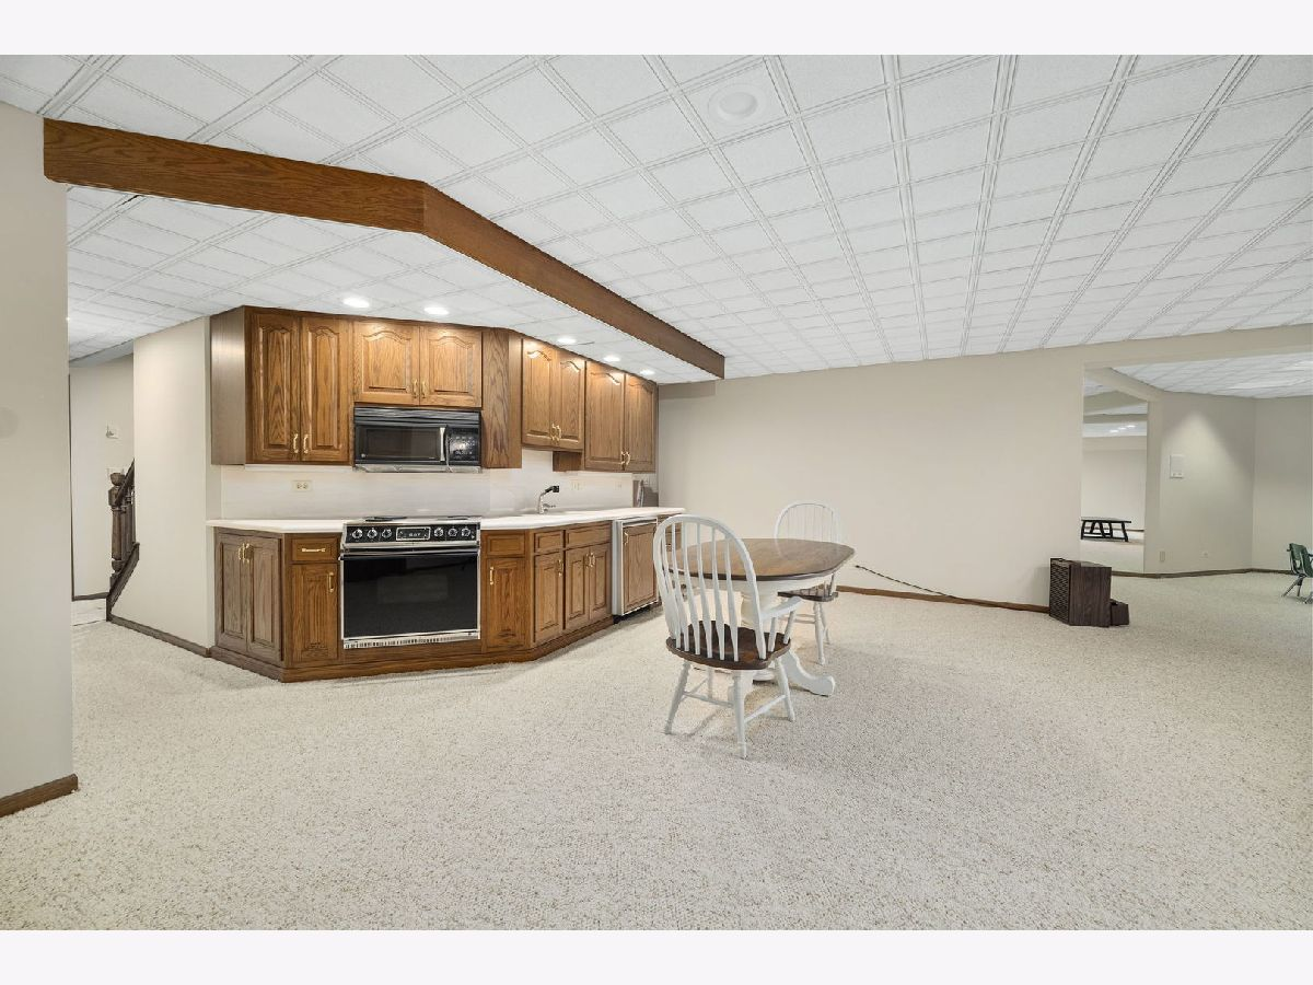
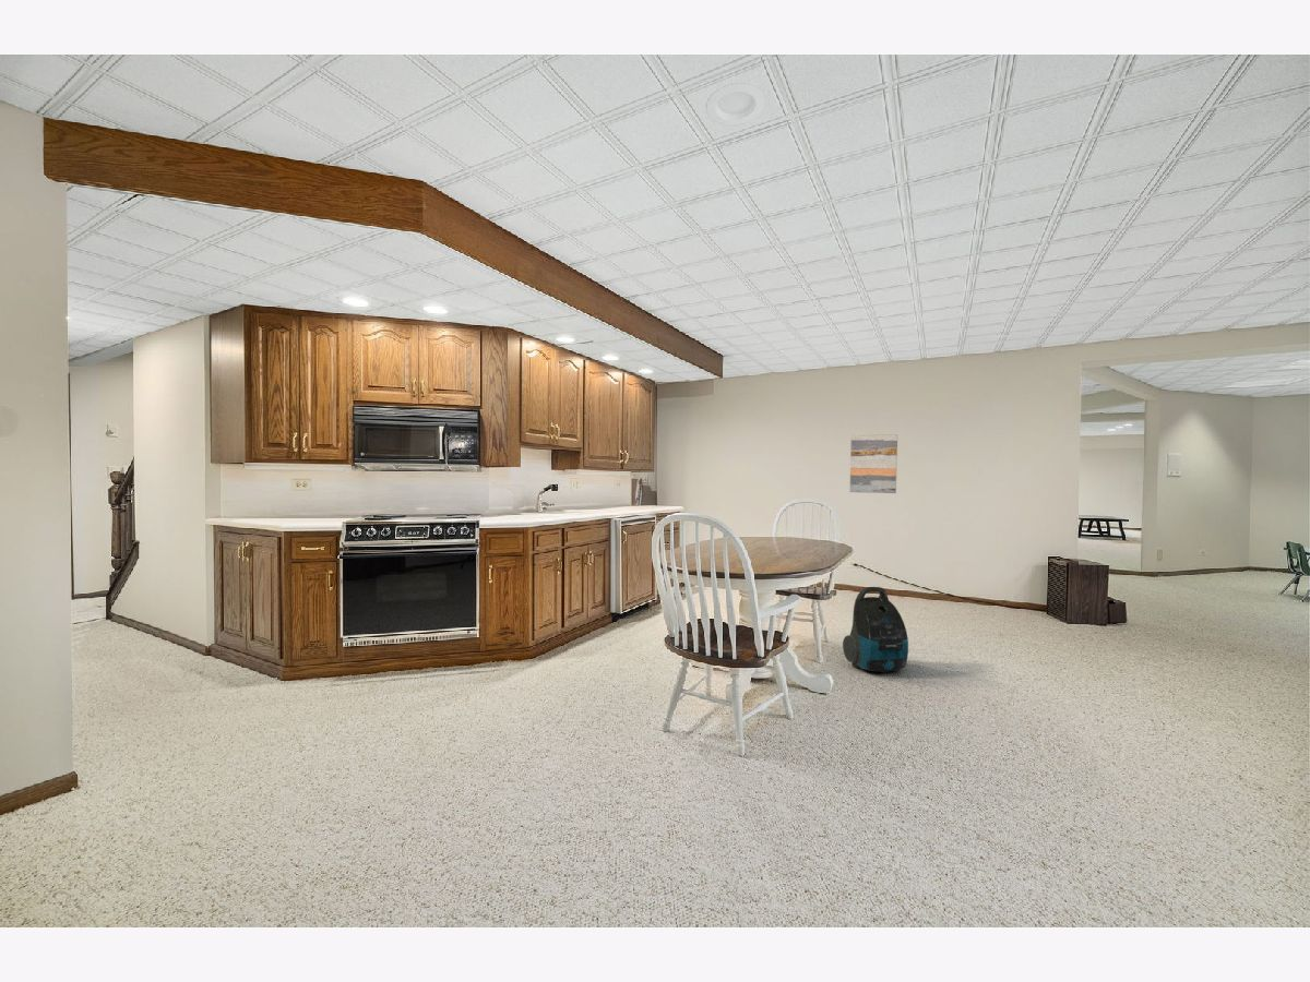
+ vacuum cleaner (877, 628)
+ wall art (872, 464)
